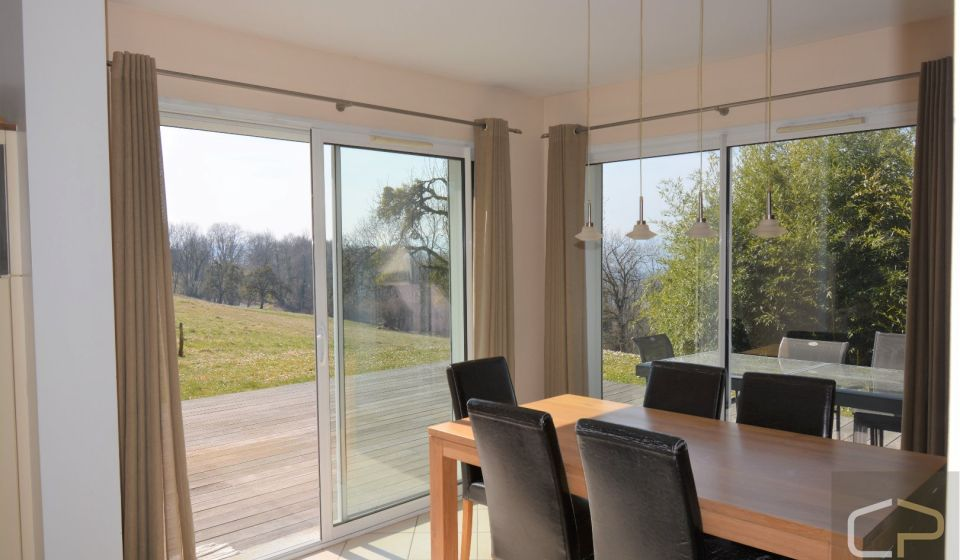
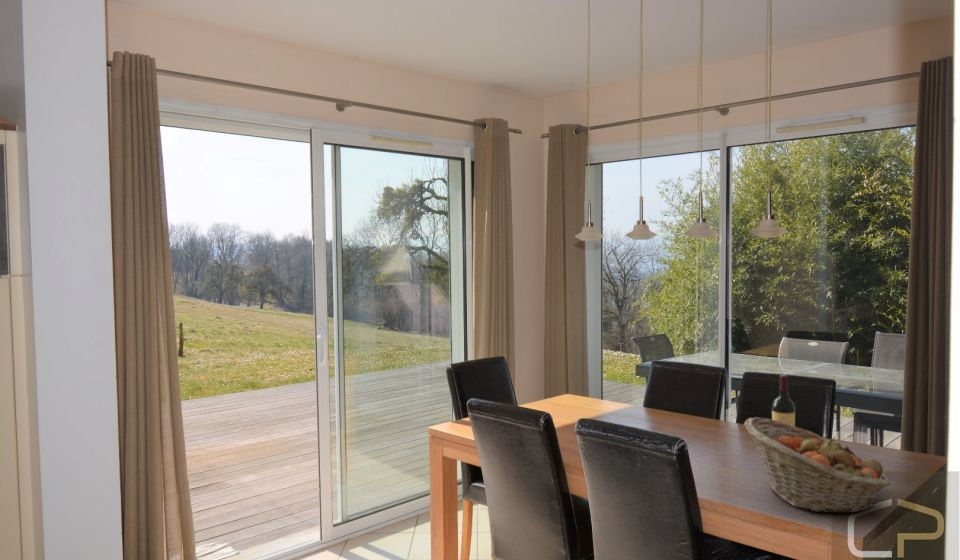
+ fruit basket (812, 460)
+ wine bottle (783, 415)
